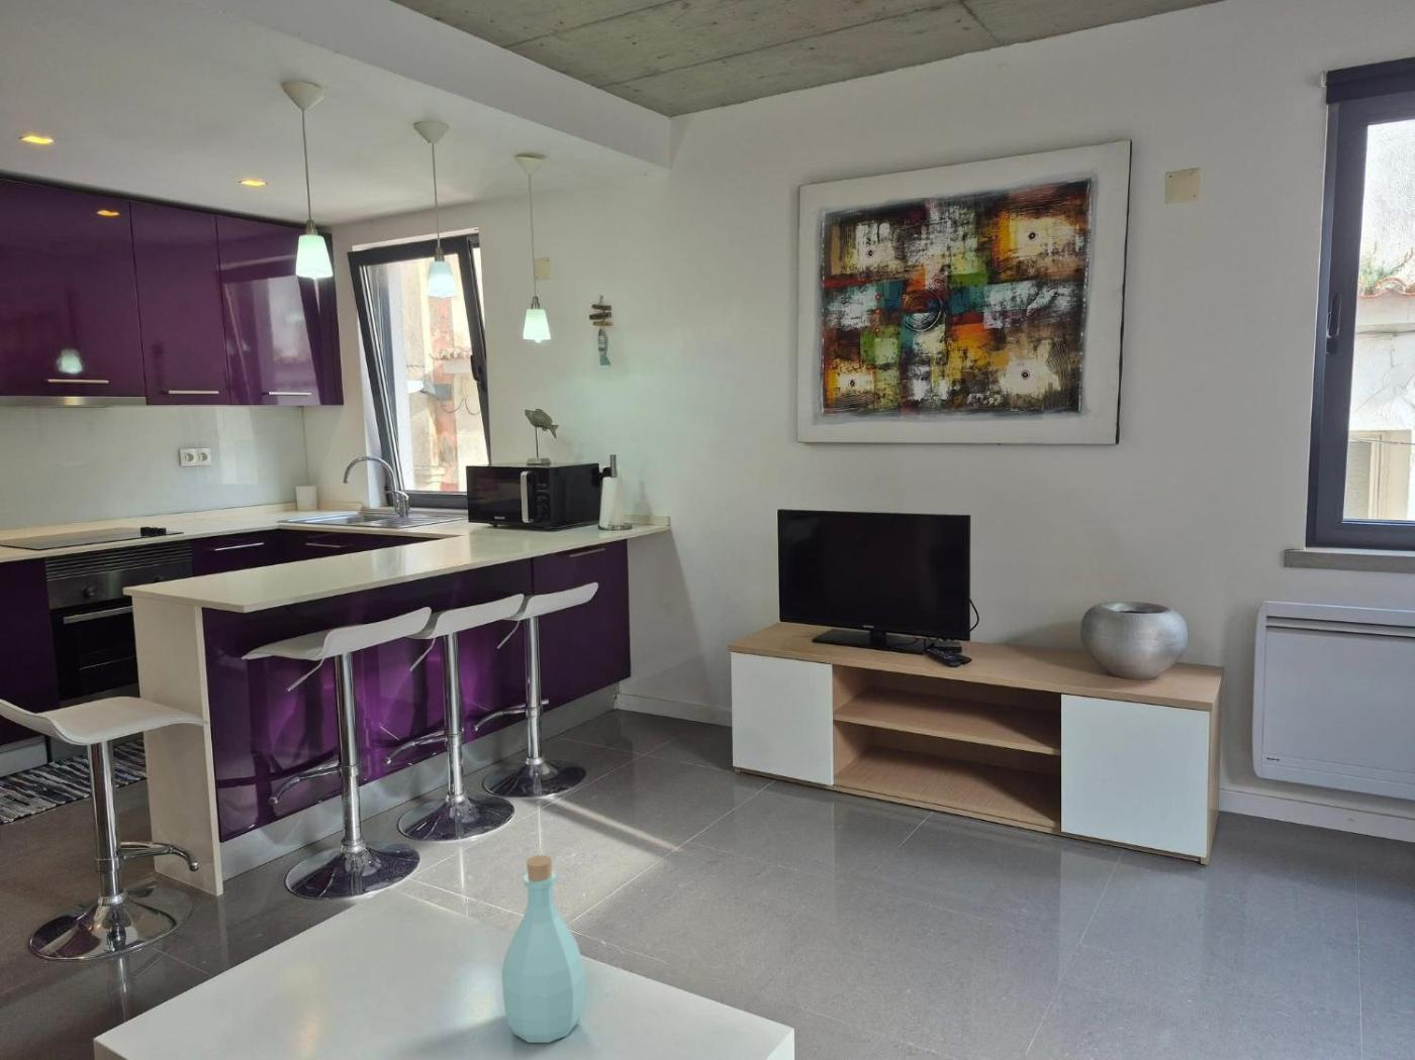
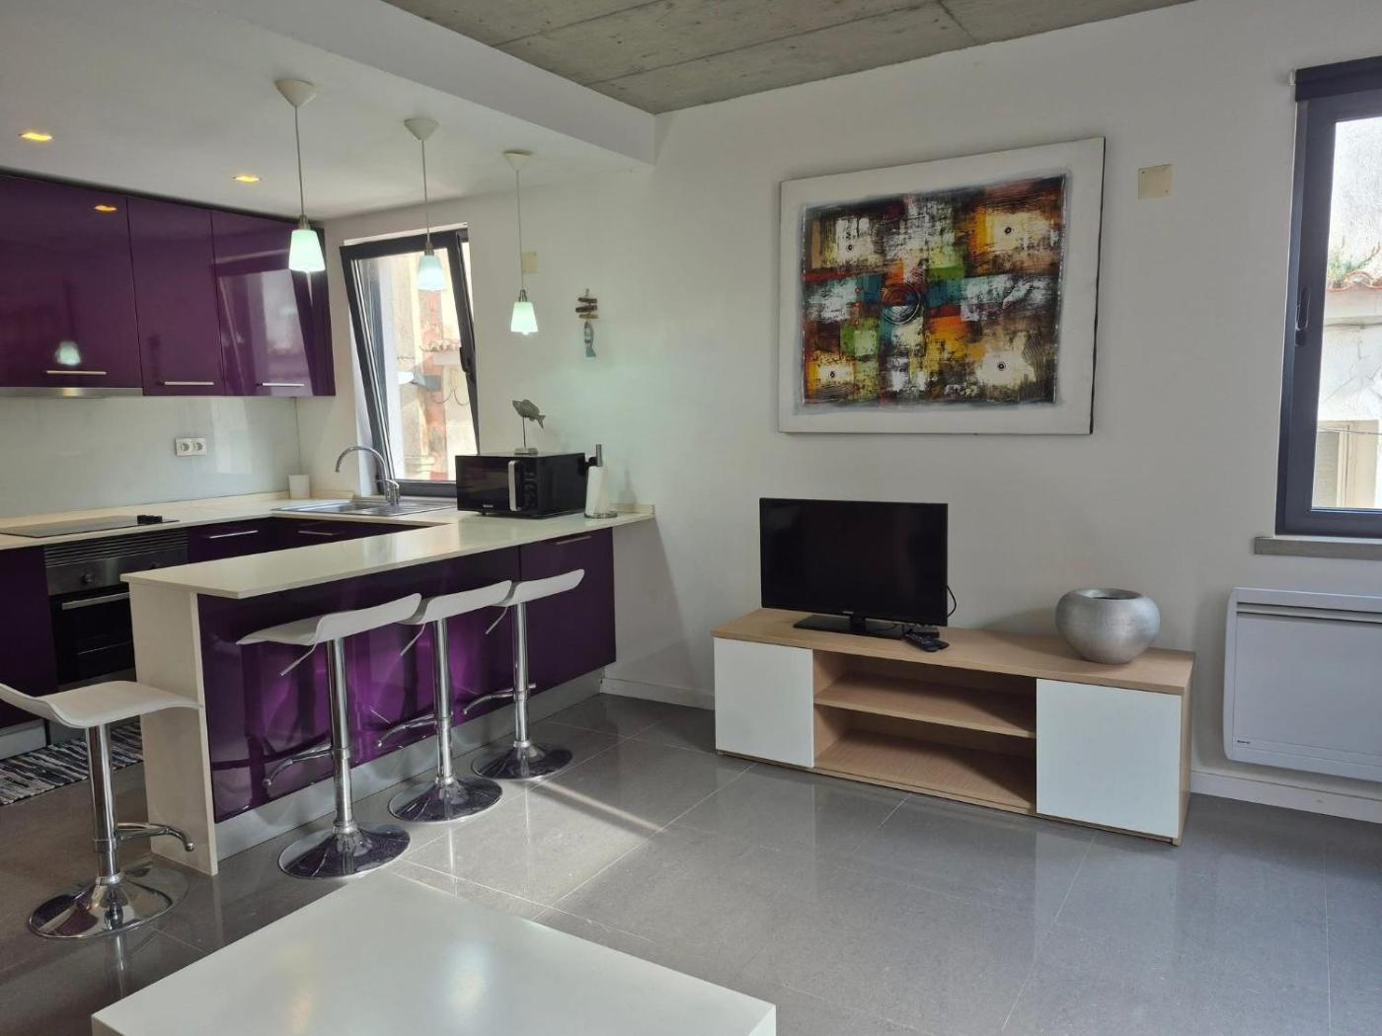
- bottle (541, 942)
